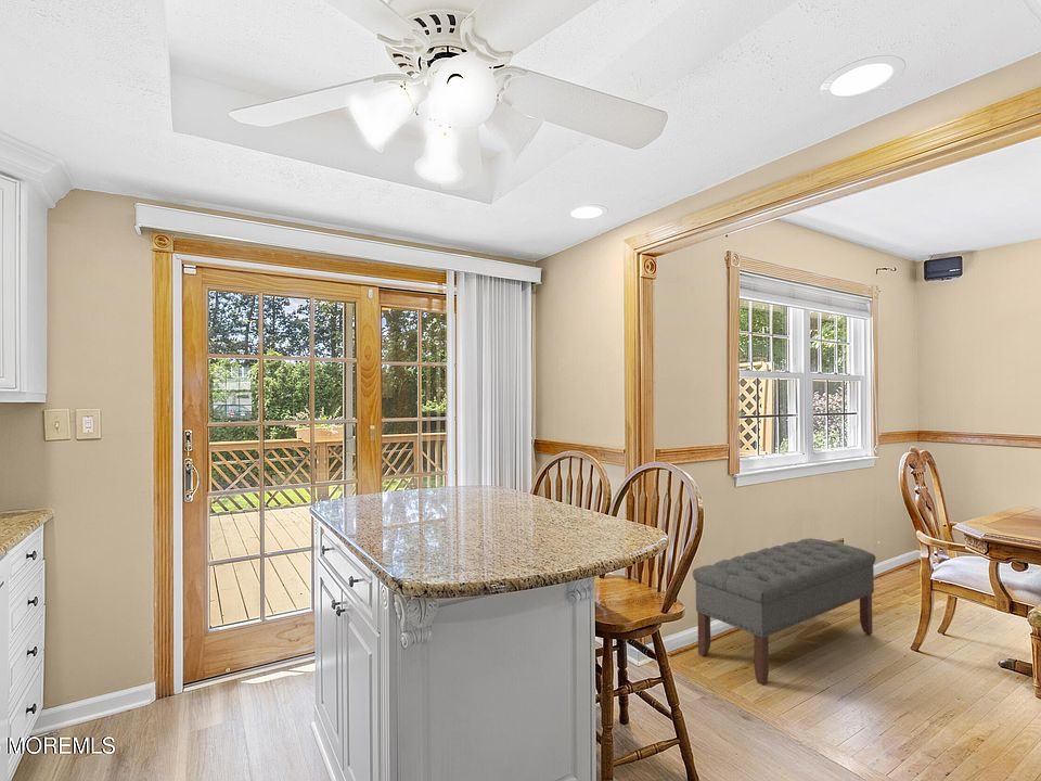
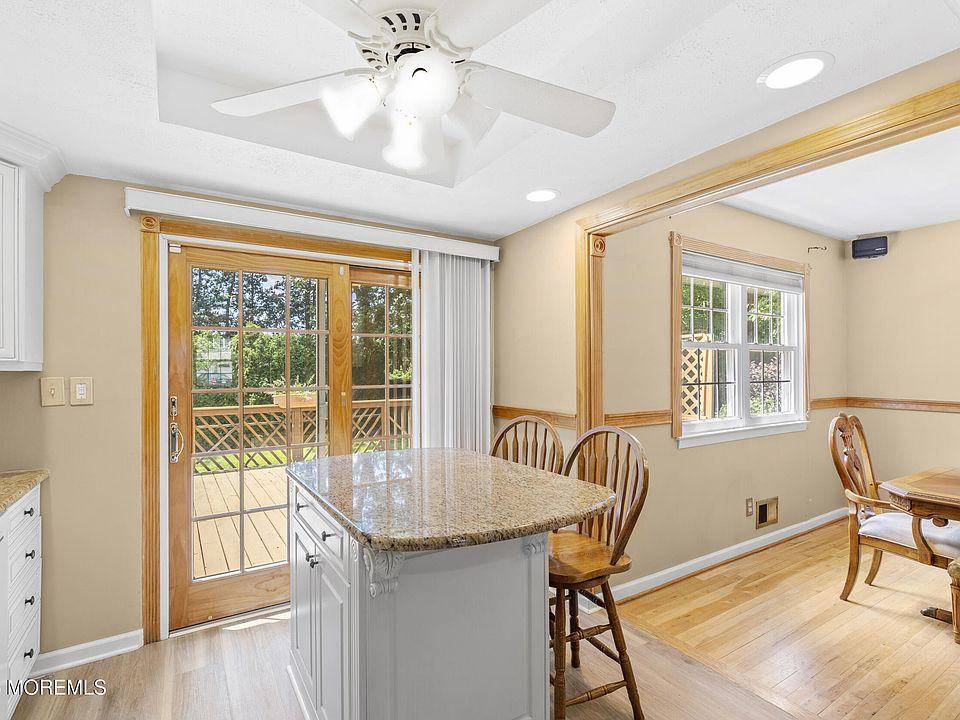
- bench (787, 600)
